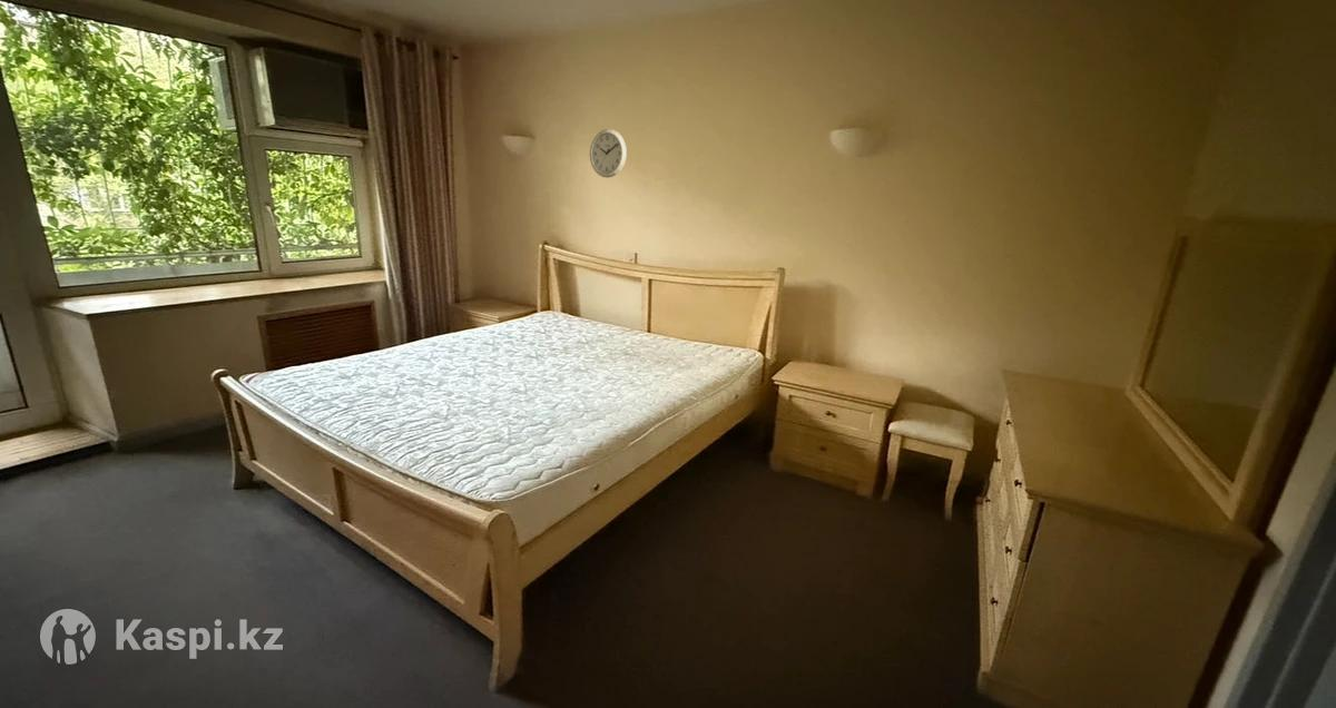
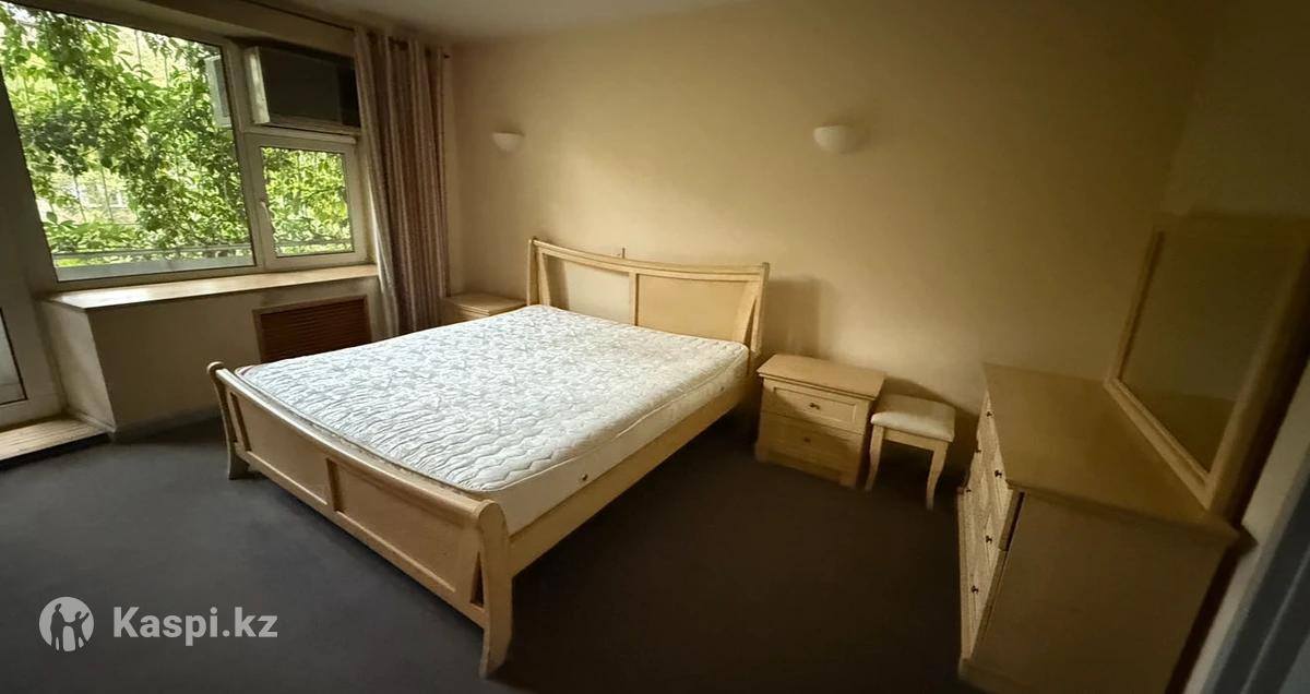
- wall clock (607, 153)
